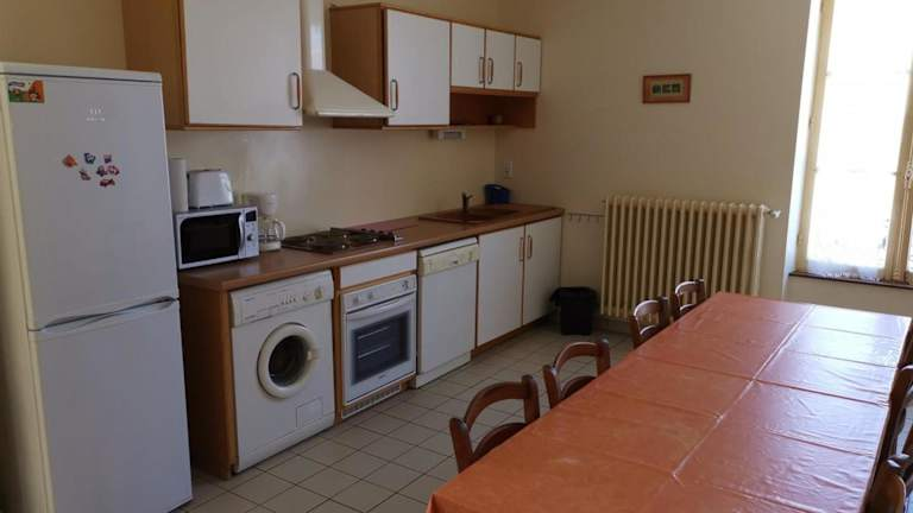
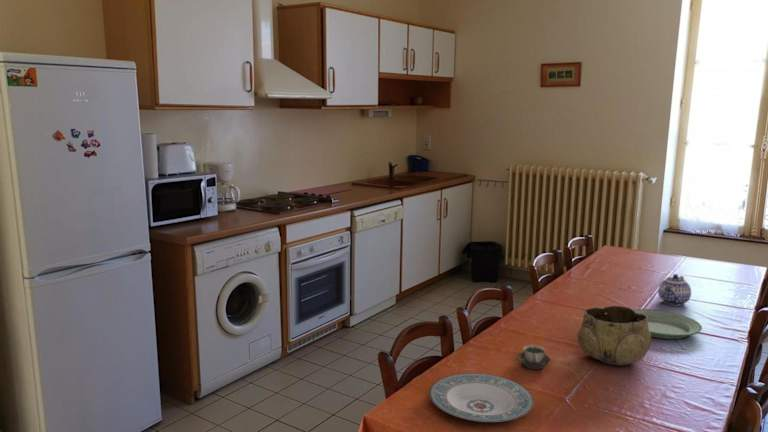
+ plate (480, 401)
+ cup (533, 357)
+ decorative bowl (614, 336)
+ teapot (674, 288)
+ plate (659, 325)
